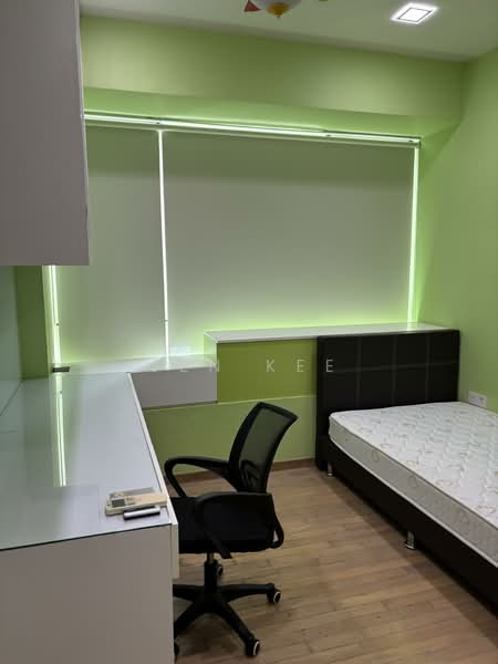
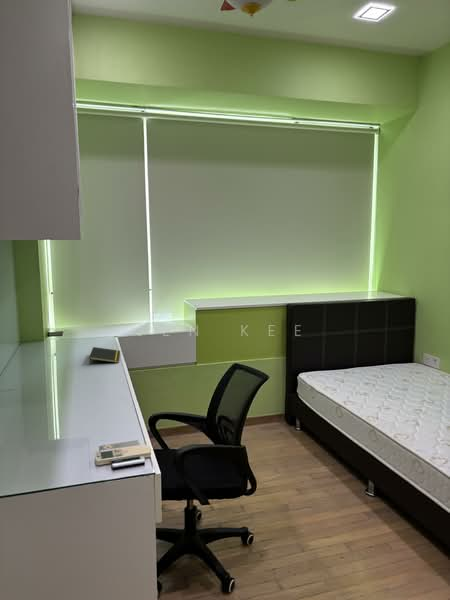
+ notepad (105, 354)
